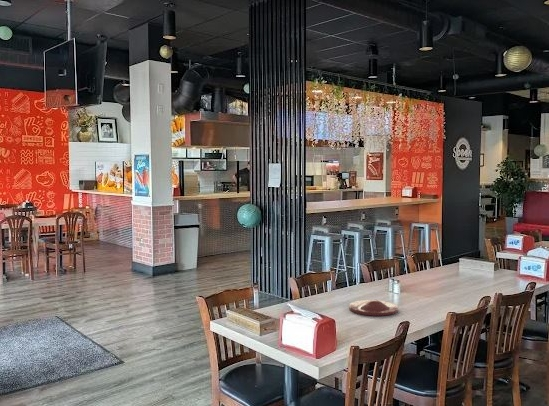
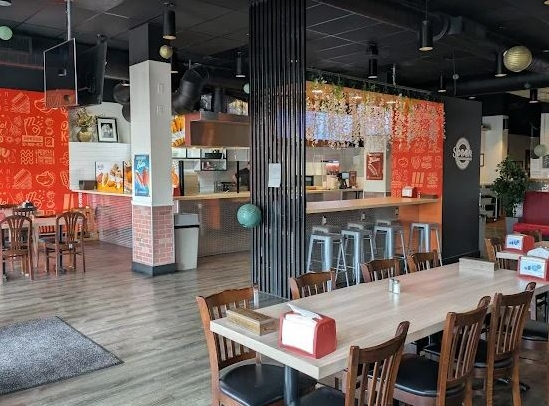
- plate (373, 304)
